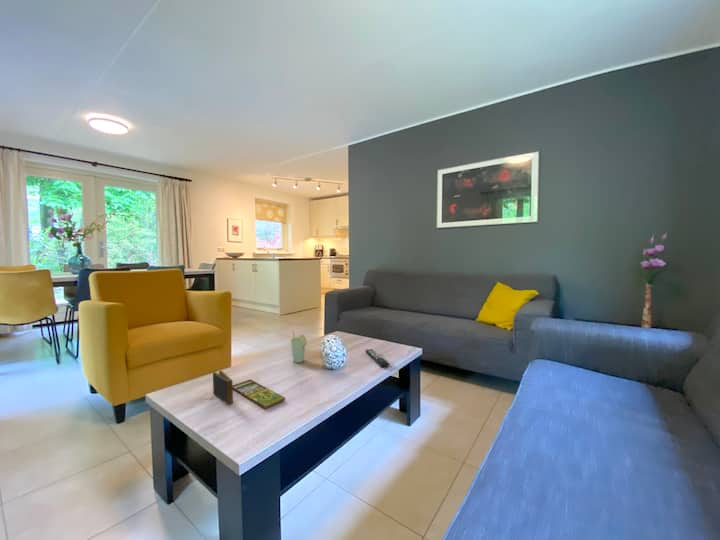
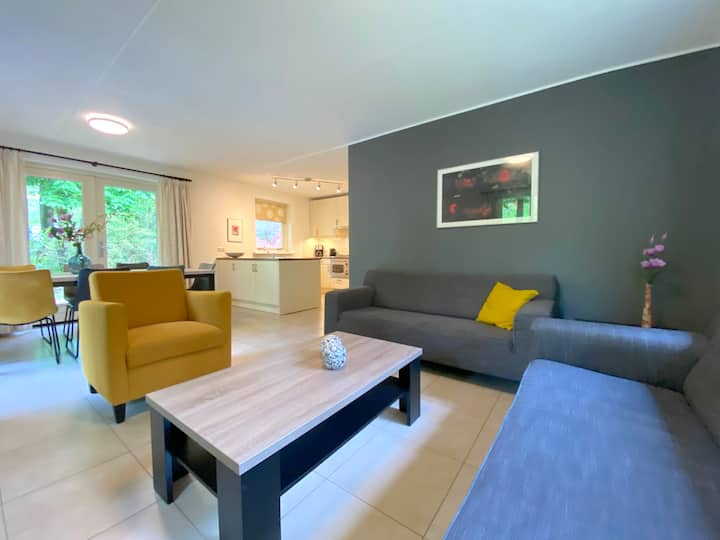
- remote control (376, 357)
- board game (248, 385)
- cup (299, 346)
